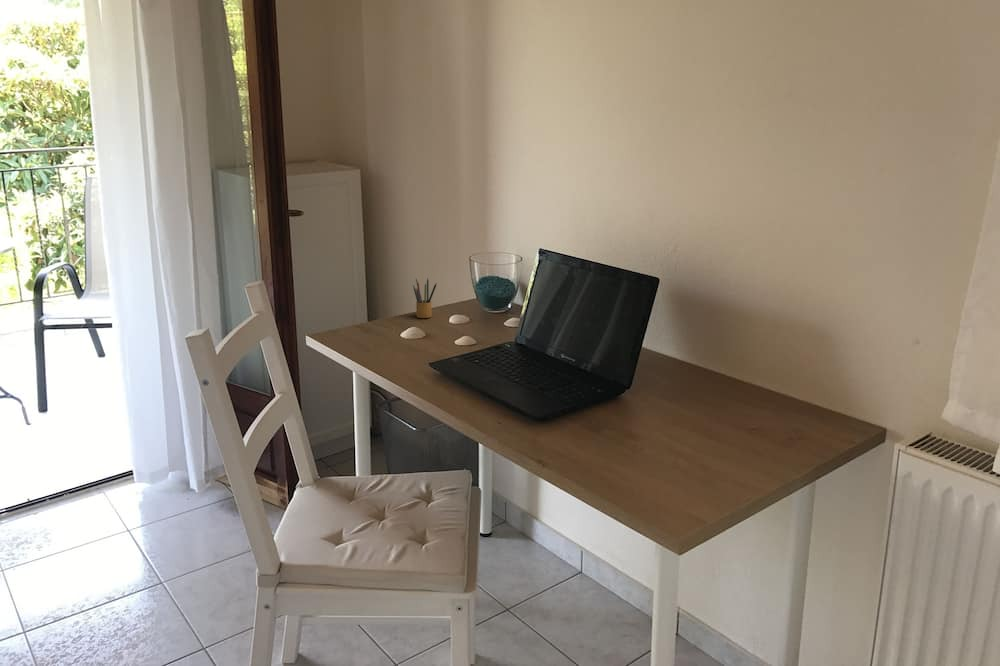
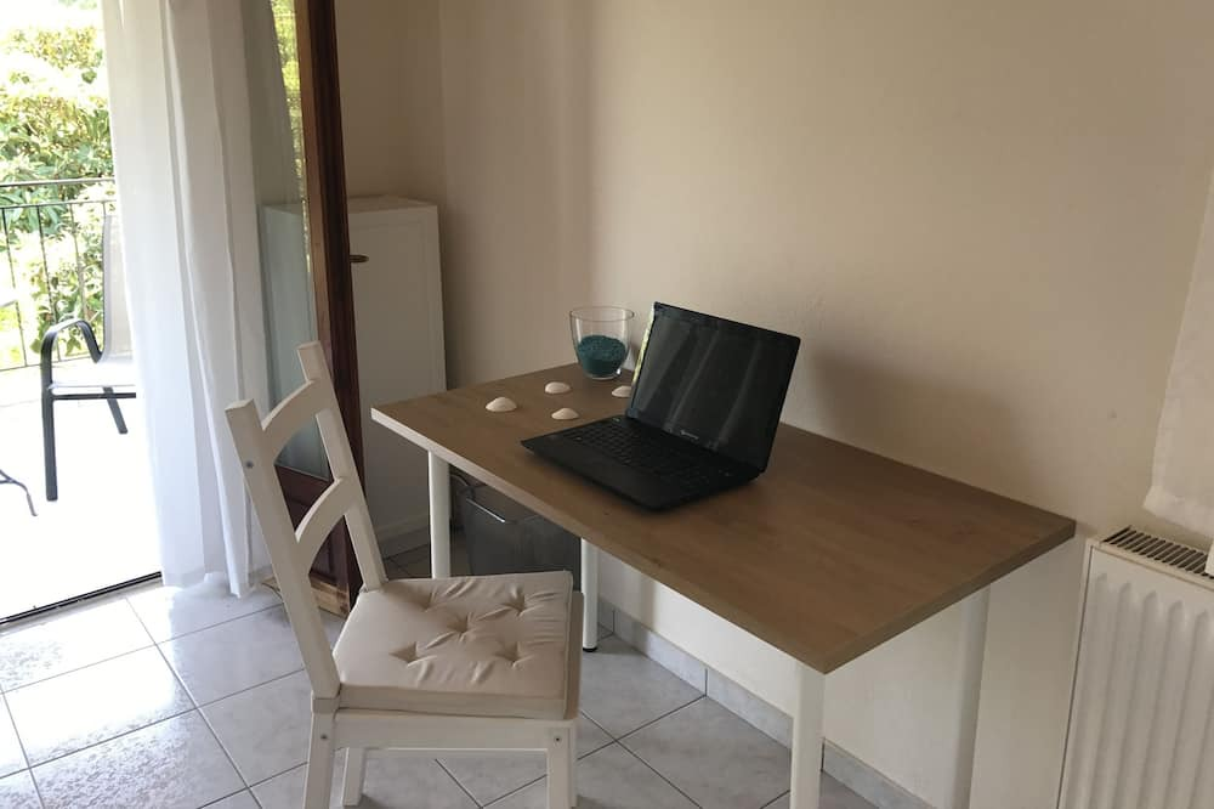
- pencil box (425, 298)
